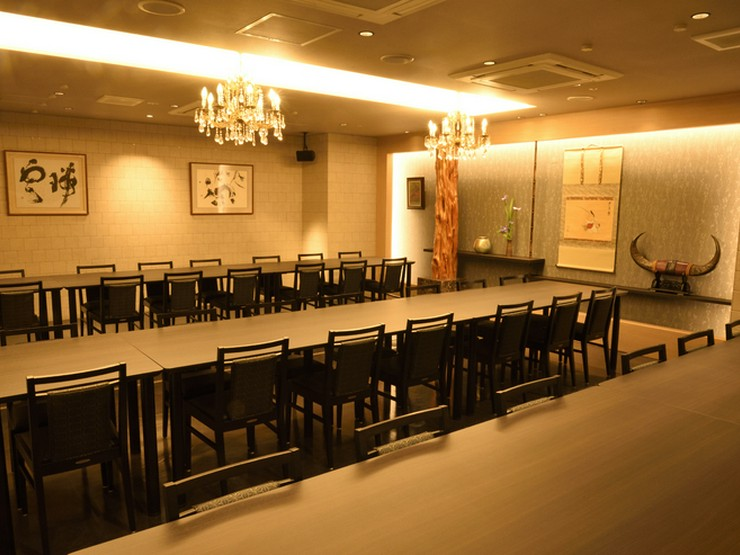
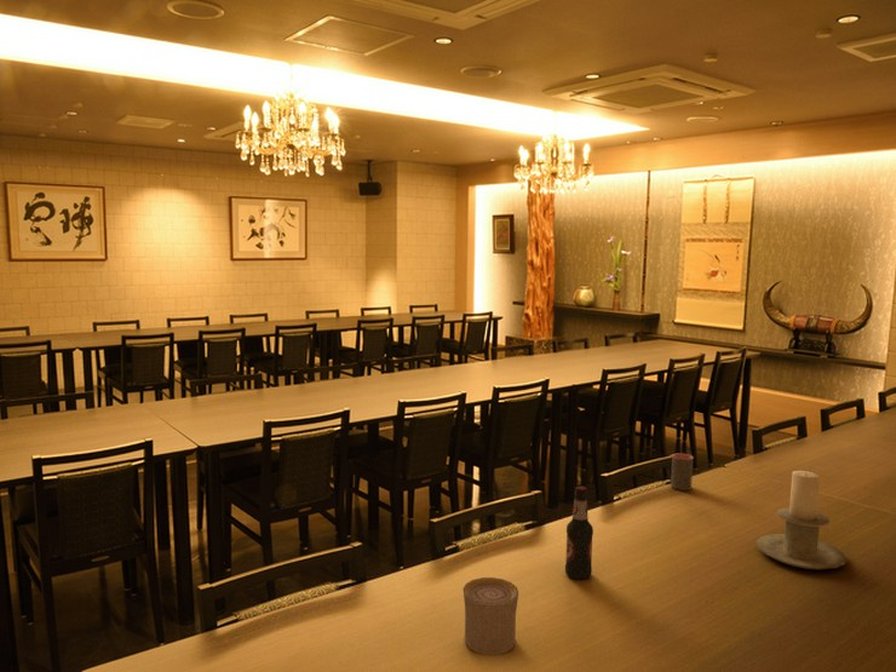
+ cup (682, 471)
+ bottle (579, 532)
+ cup (489, 615)
+ candle holder (803, 513)
